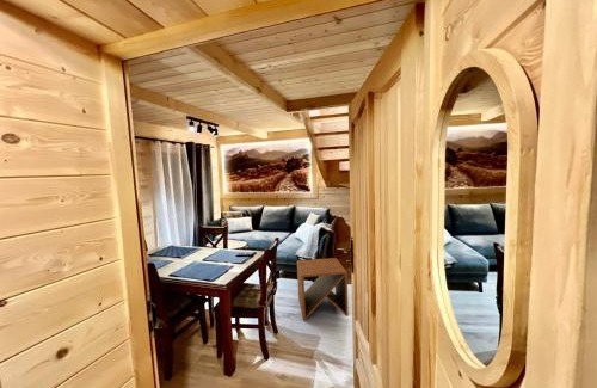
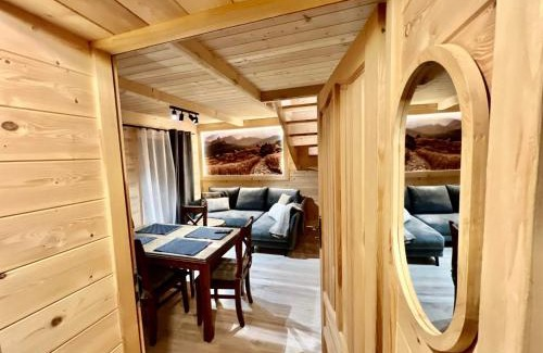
- side table (320, 287)
